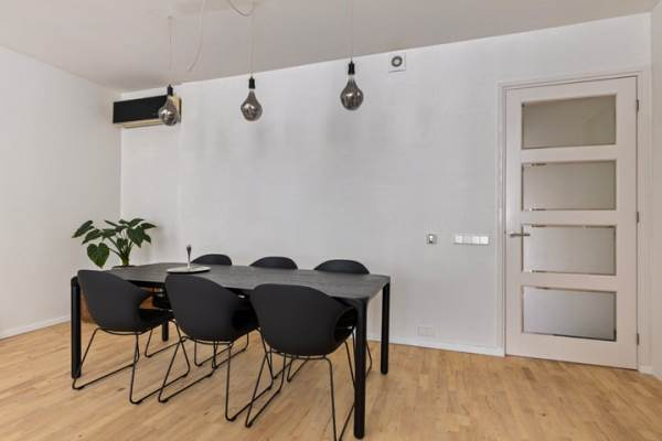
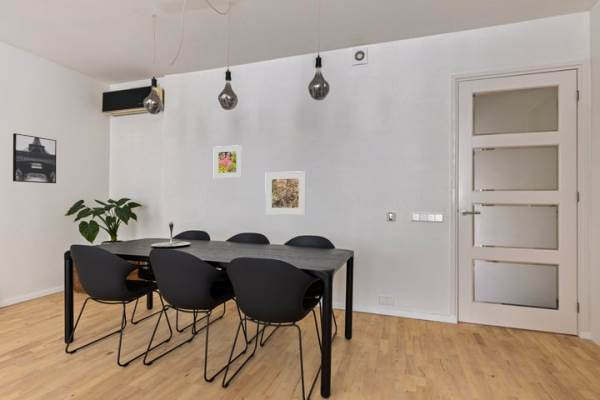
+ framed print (227, 162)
+ wall art (35, 159)
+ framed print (285, 193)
